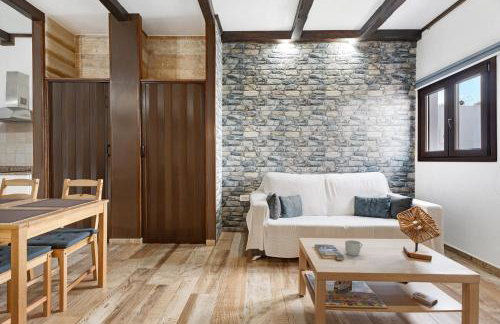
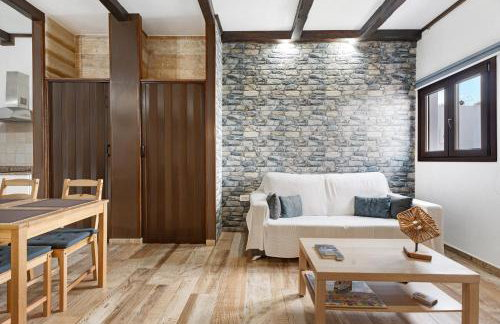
- mug (354, 247)
